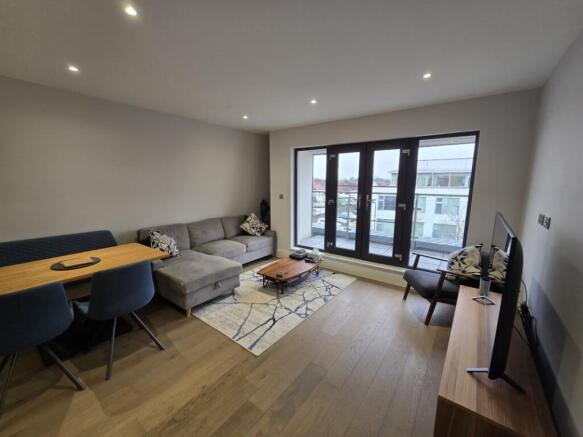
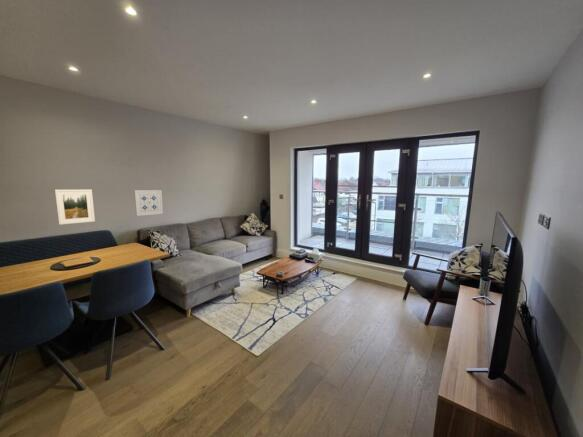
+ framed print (75, 206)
+ wall art (149, 202)
